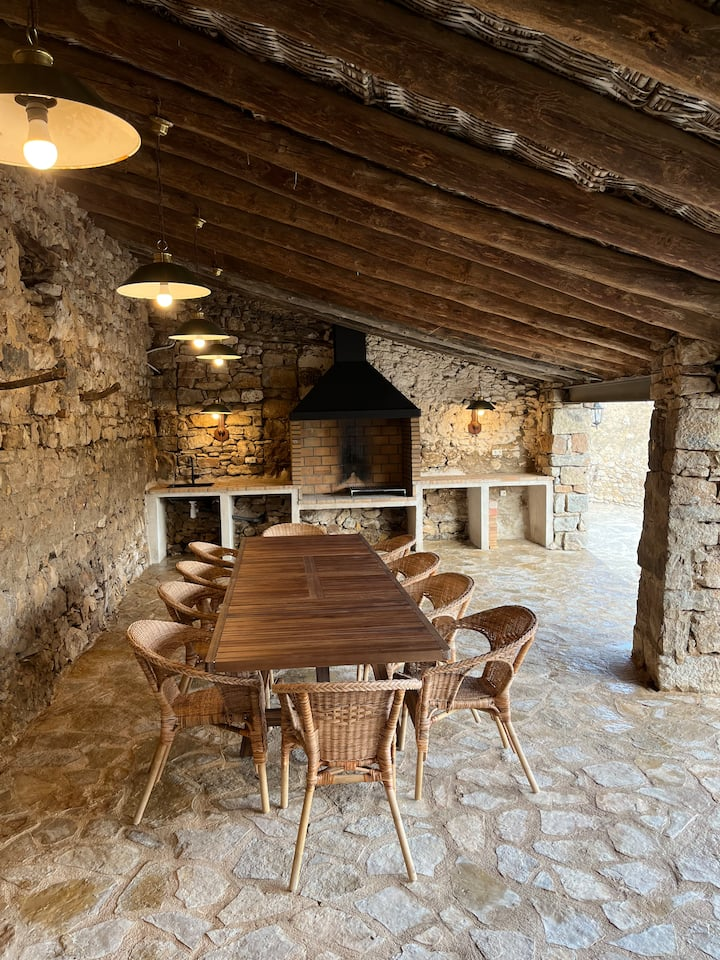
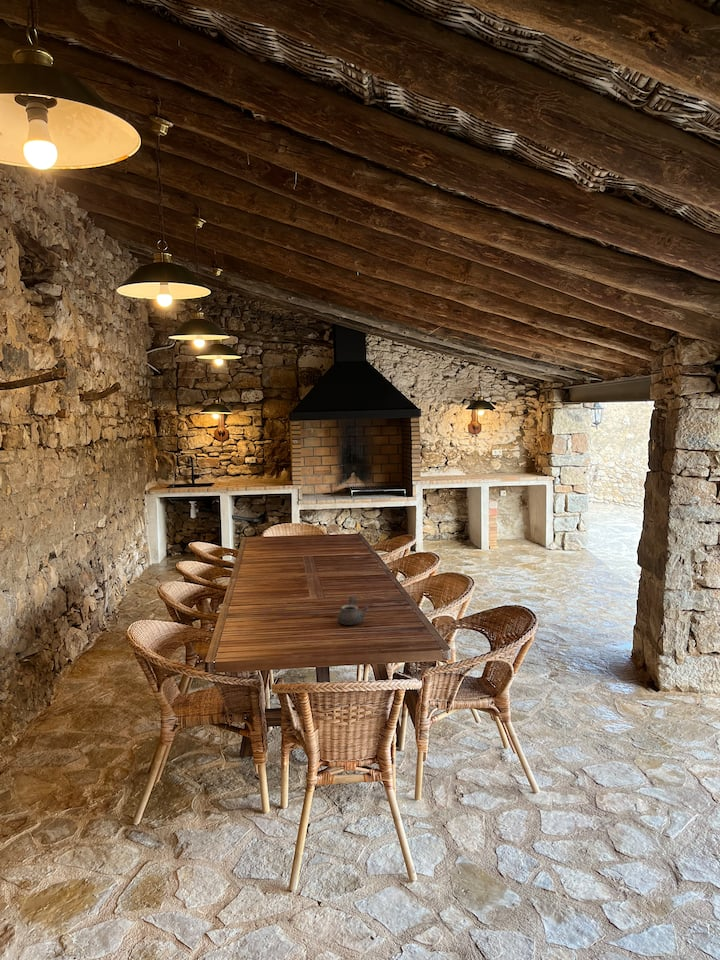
+ teapot (352, 610)
